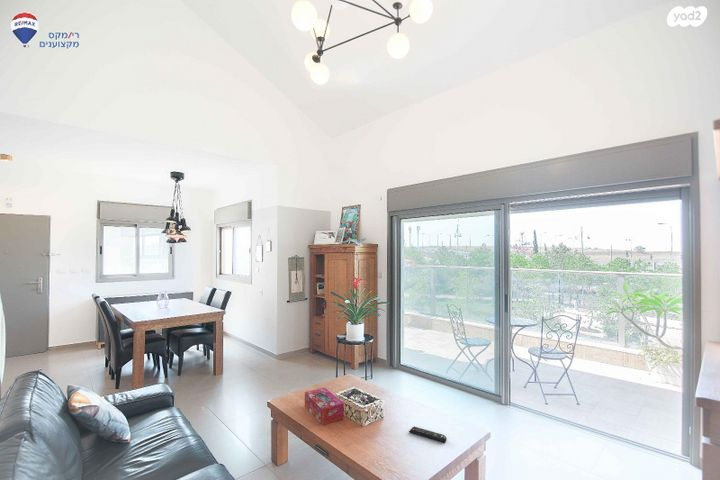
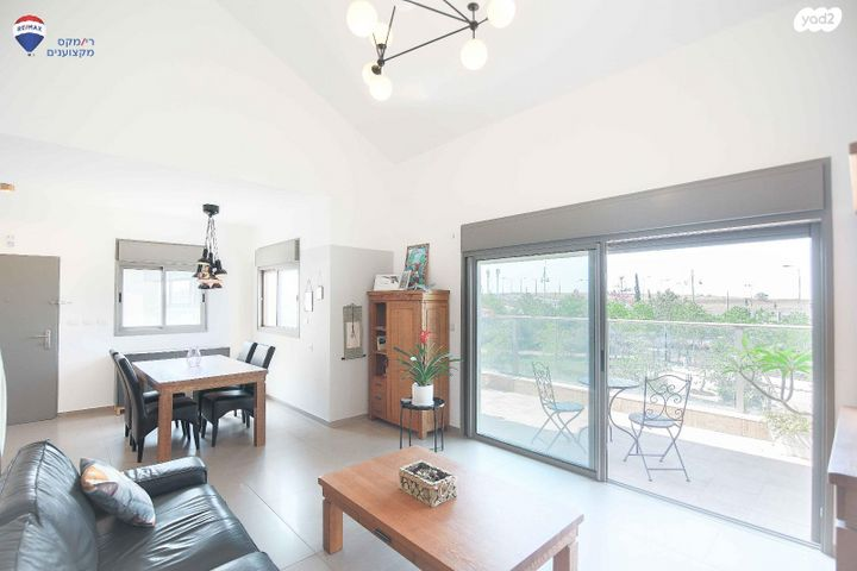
- tissue box (323, 404)
- remote control (427, 434)
